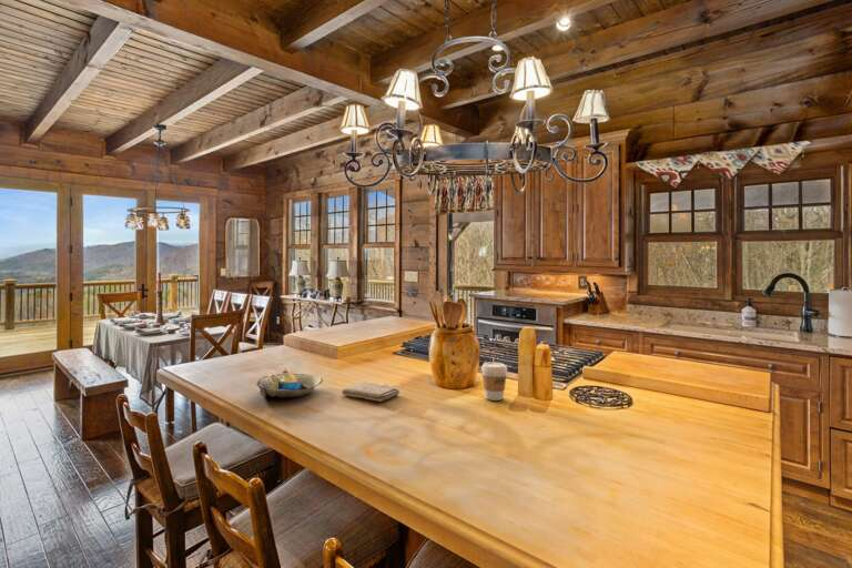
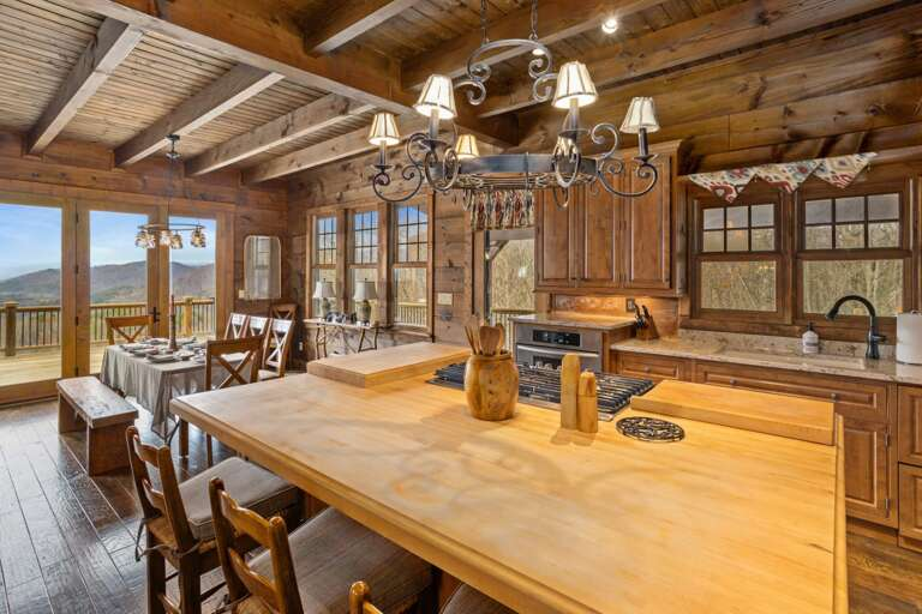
- coffee cup (494, 381)
- washcloth (371, 390)
- decorative bowl (282, 382)
